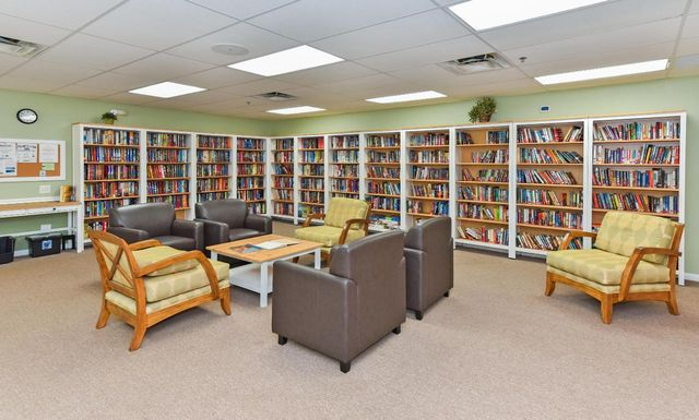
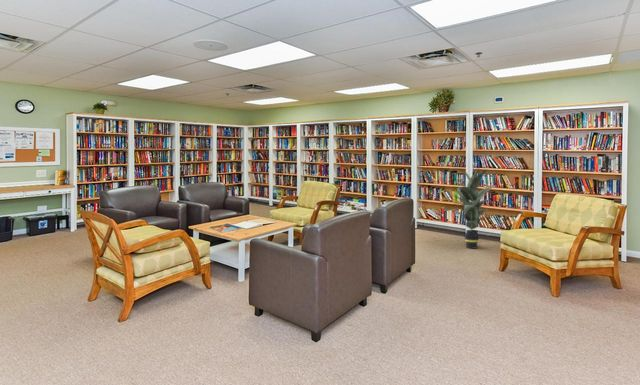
+ indoor plant (475, 205)
